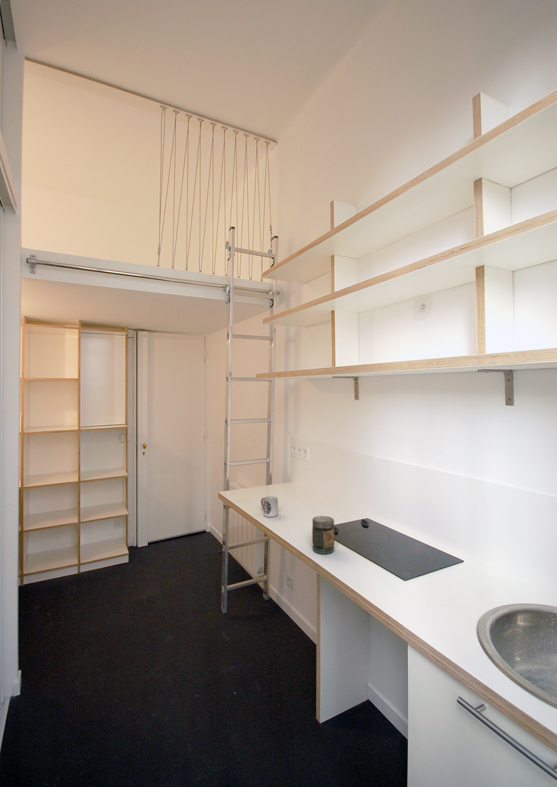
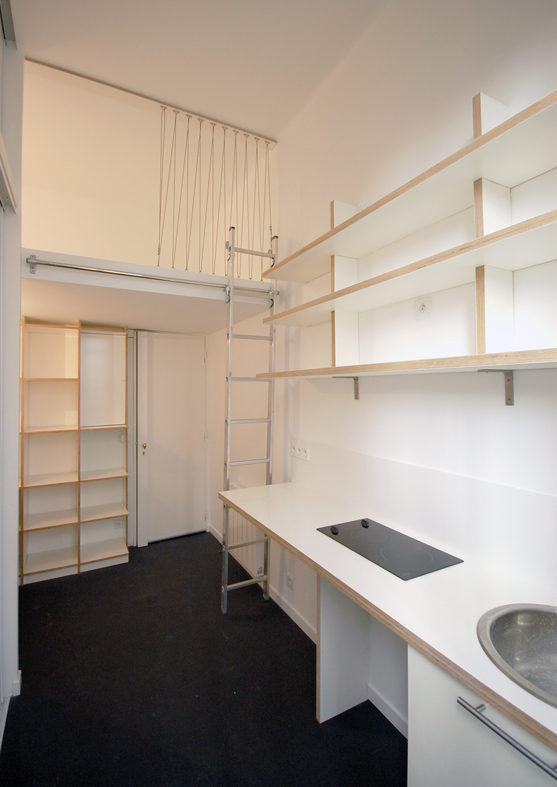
- cup (268, 505)
- jar (323, 534)
